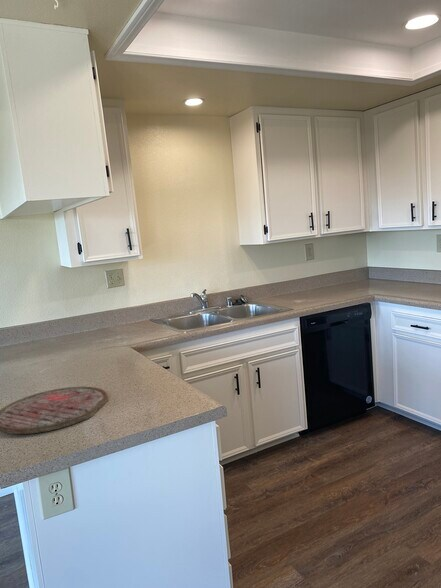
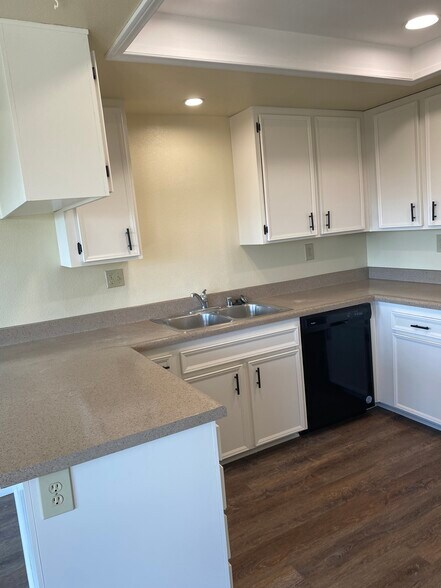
- cutting board (53, 407)
